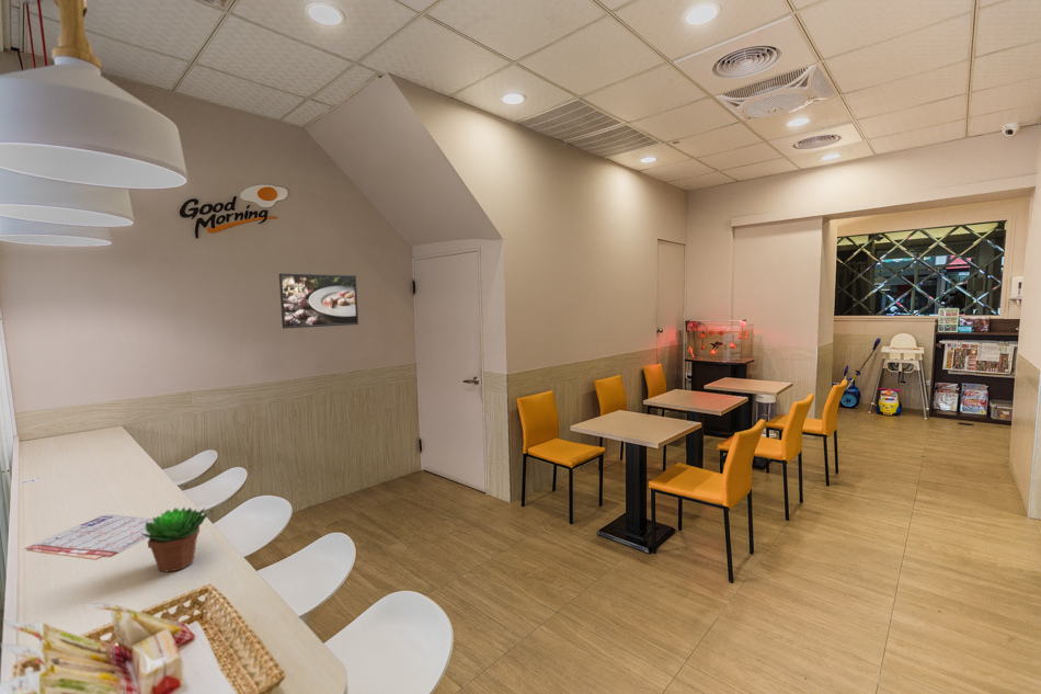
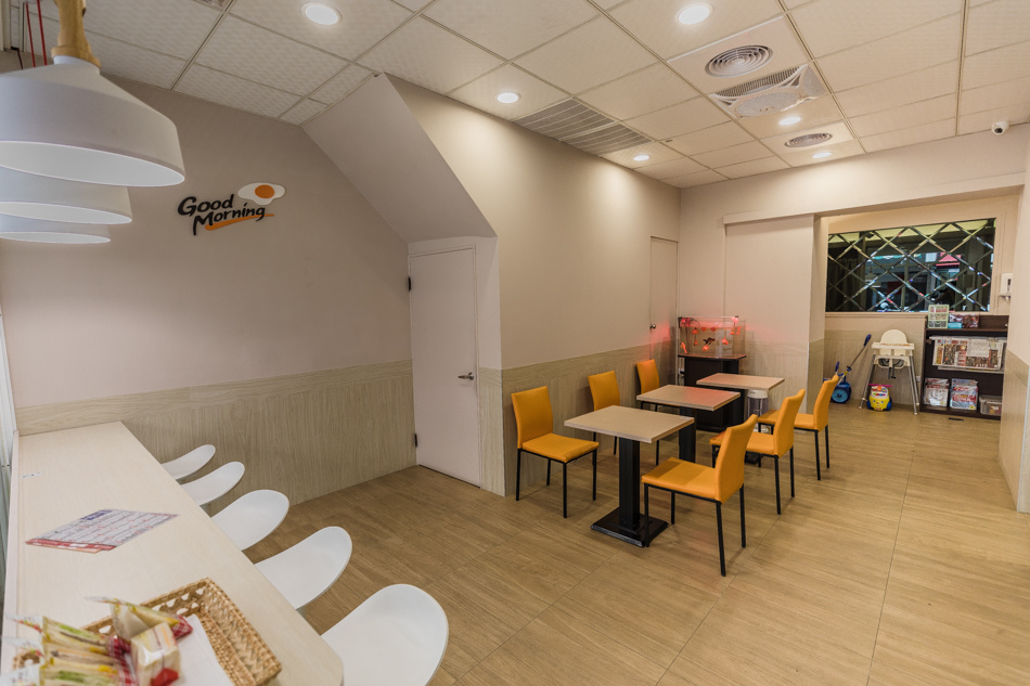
- succulent plant (176, 536)
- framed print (321, 300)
